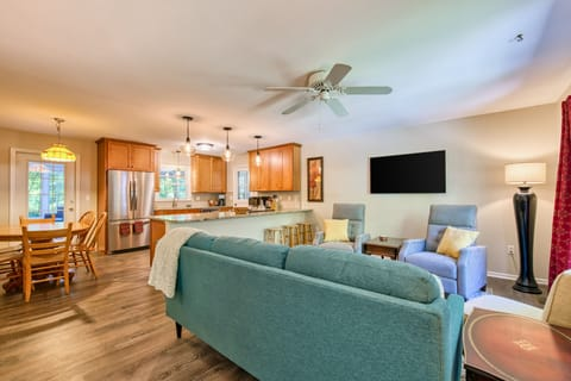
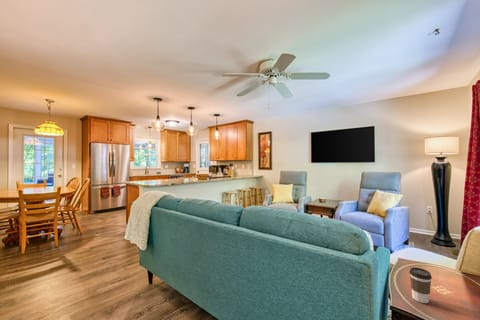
+ coffee cup (420, 285)
